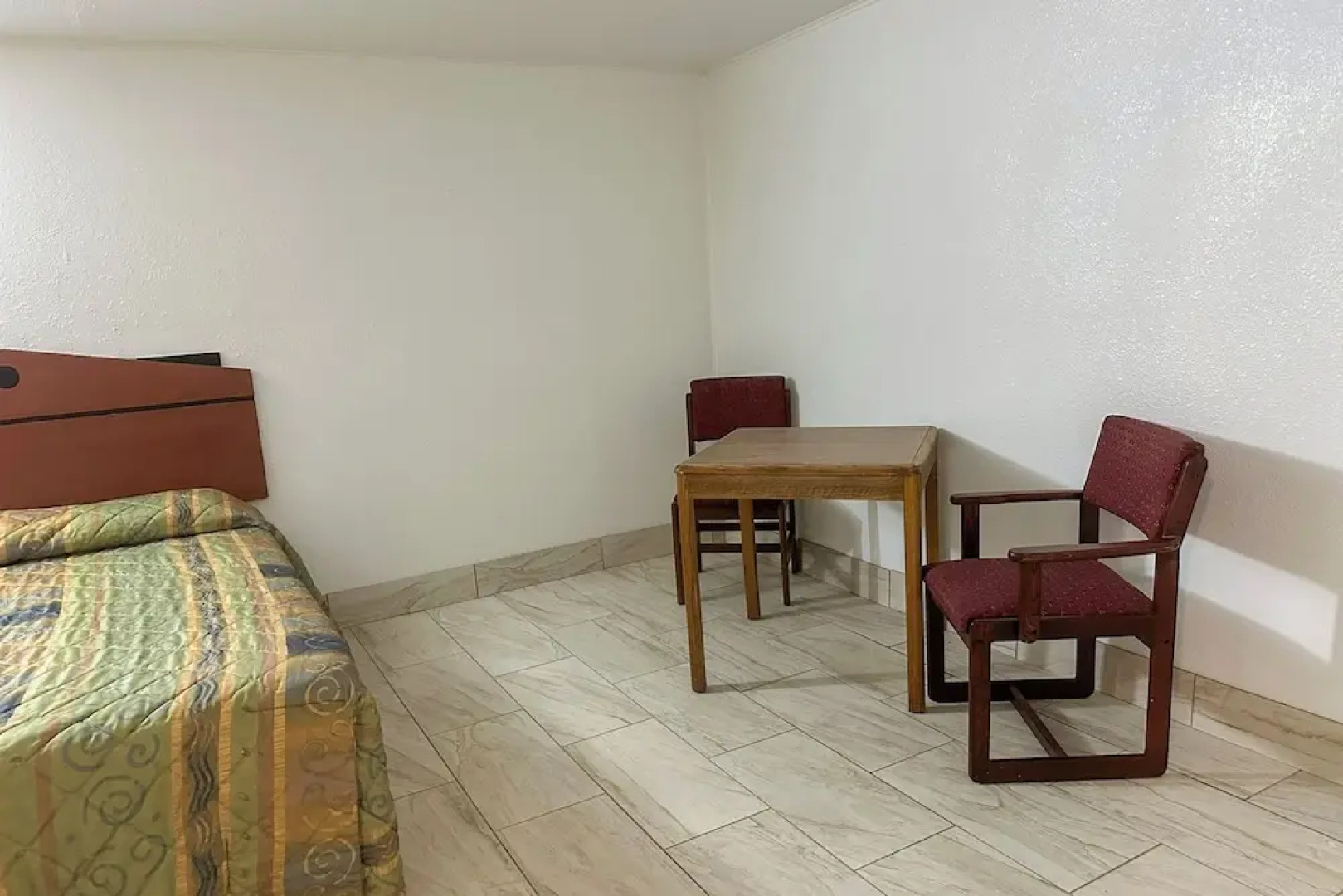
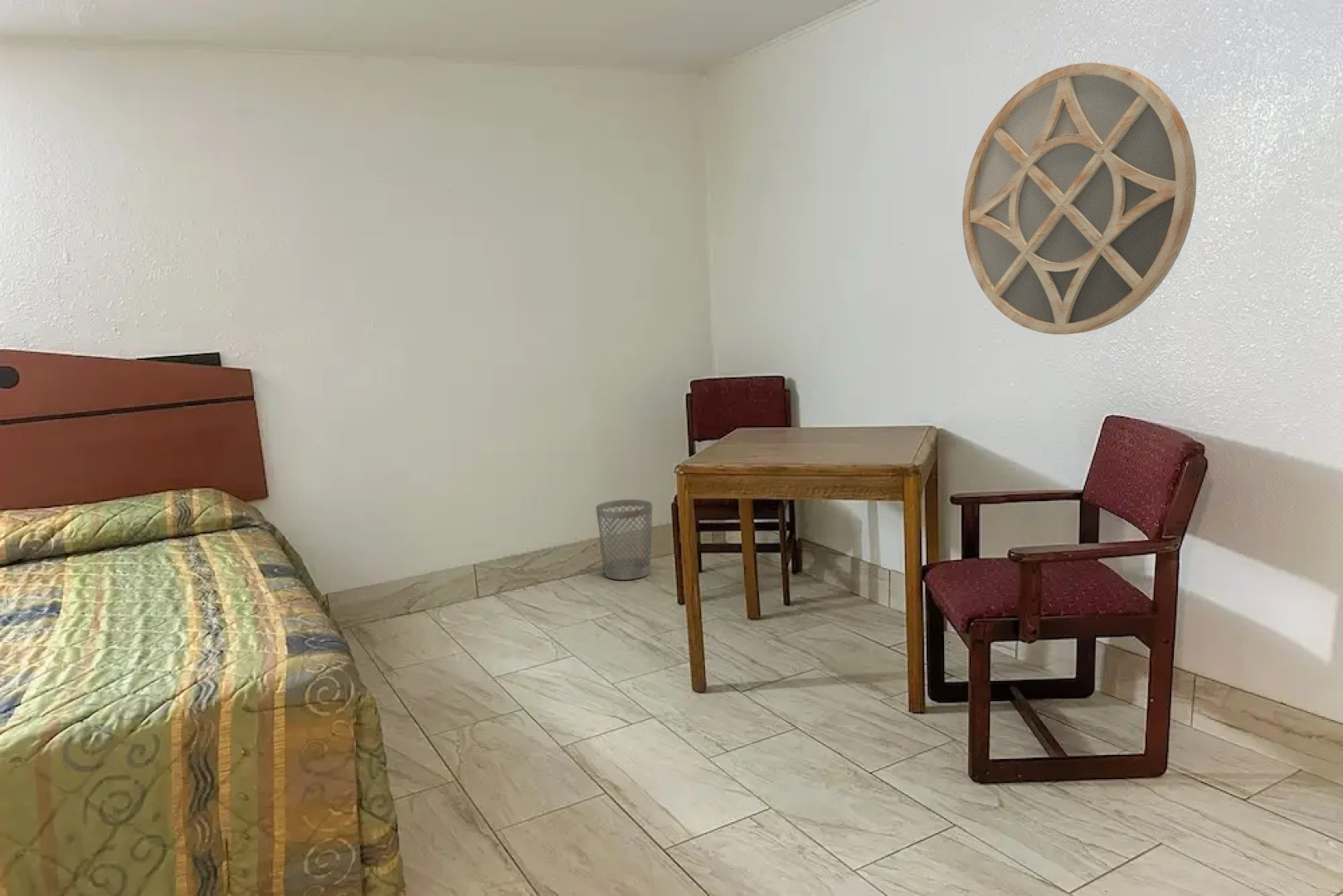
+ home mirror (1065, 203)
+ wastebasket (625, 539)
